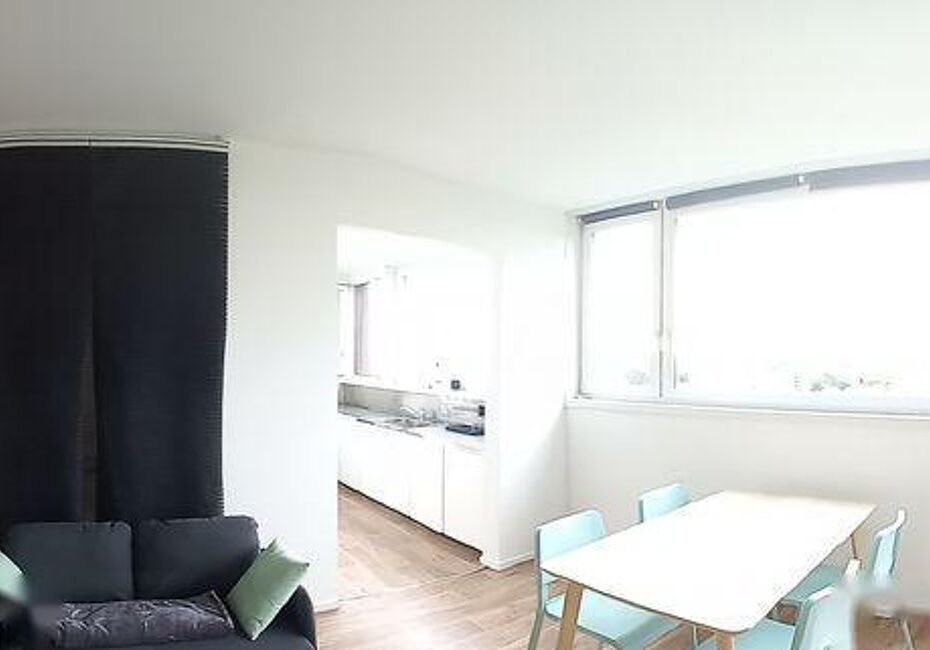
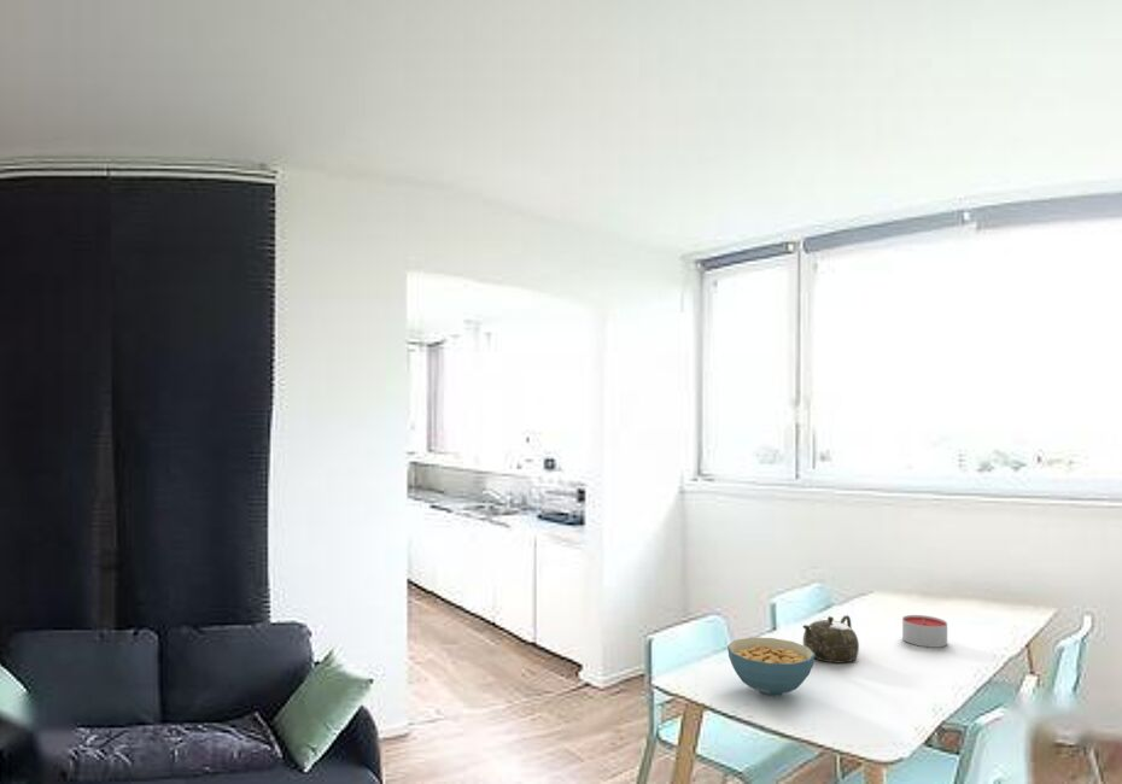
+ teapot (828, 636)
+ cereal bowl (770, 669)
+ candle (924, 630)
